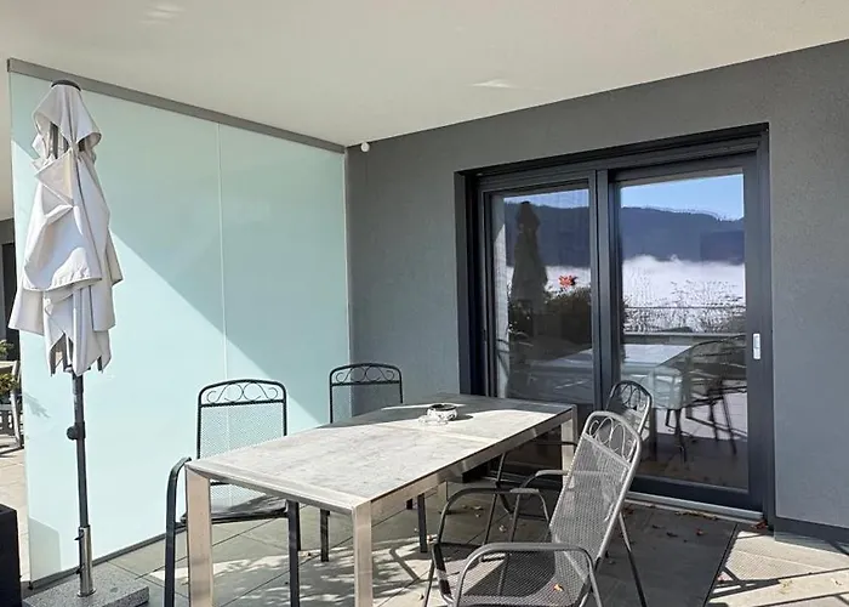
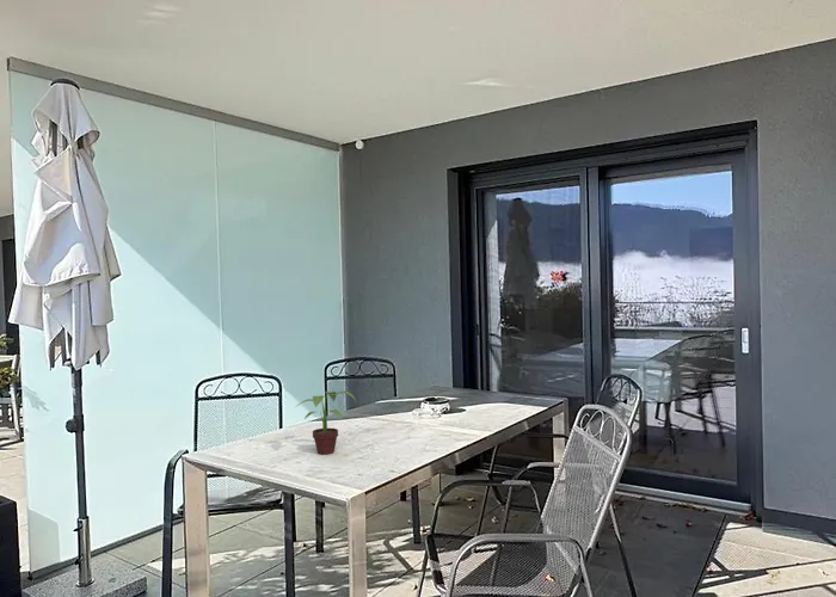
+ potted plant (325, 421)
